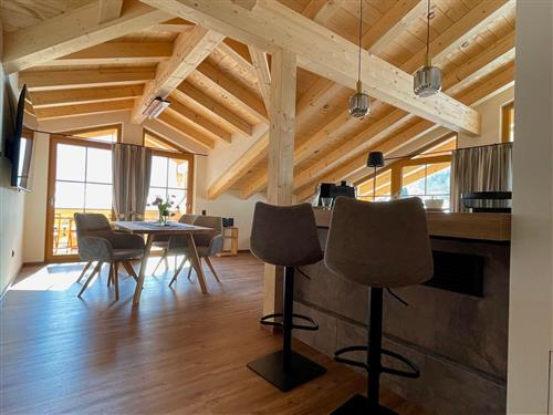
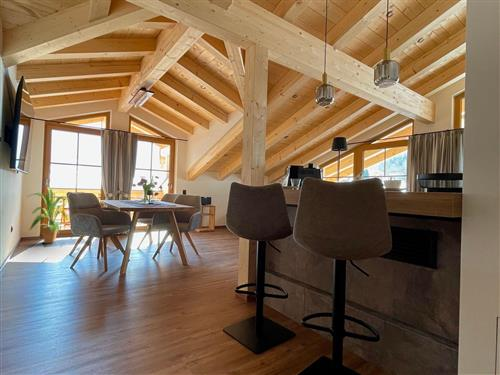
+ house plant (49, 215)
